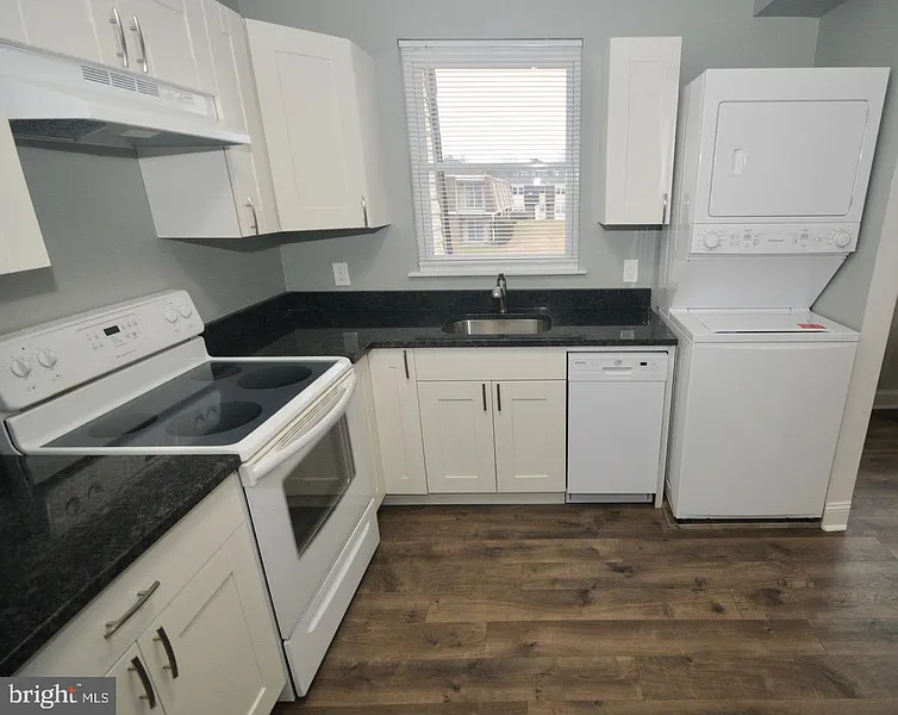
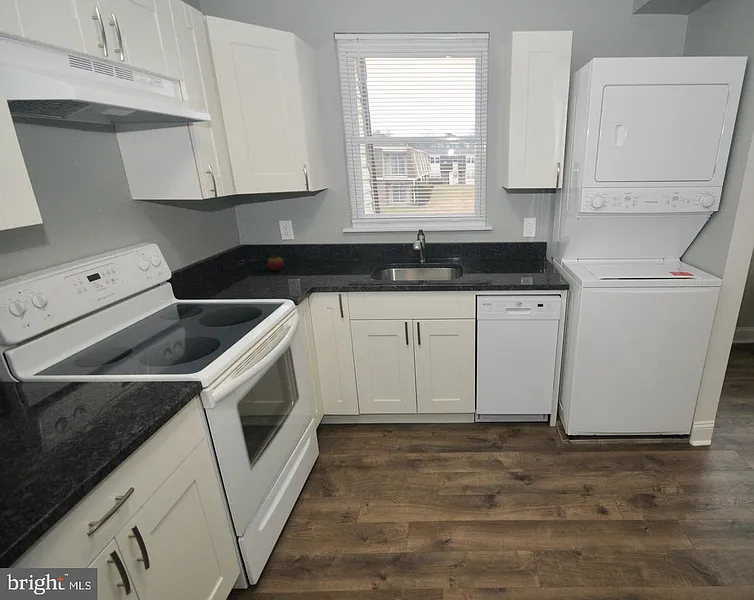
+ fruit (275, 262)
